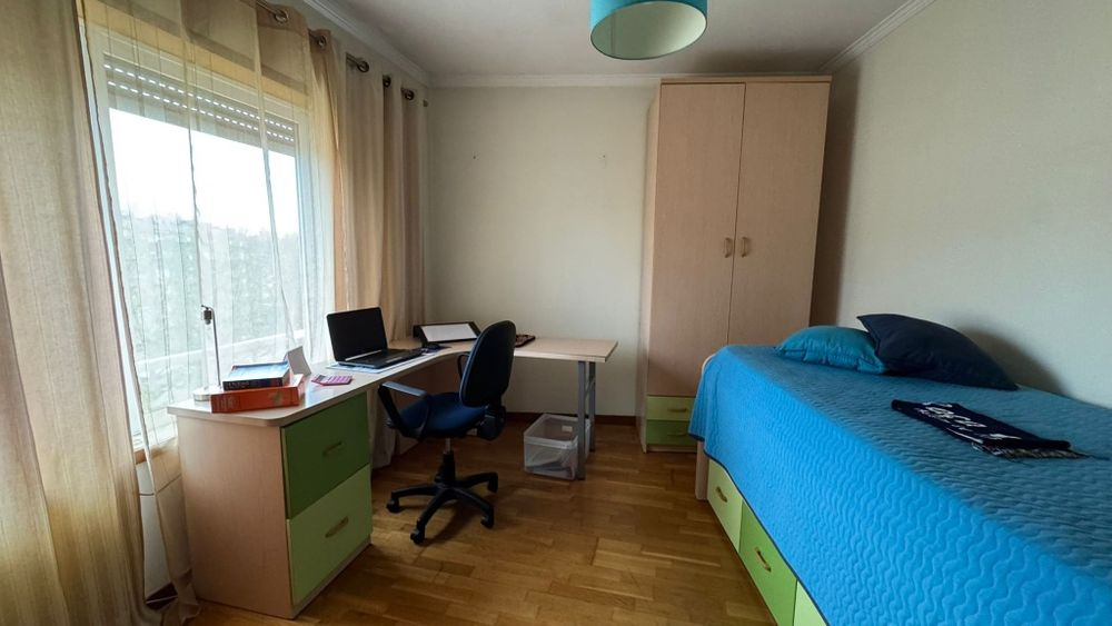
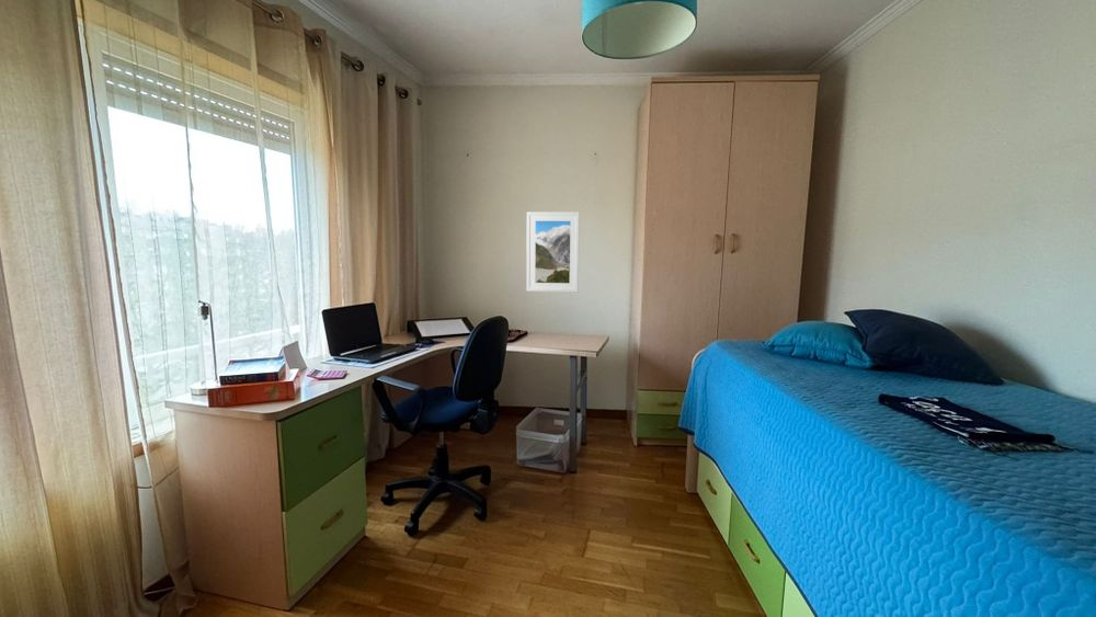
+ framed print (552, 252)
